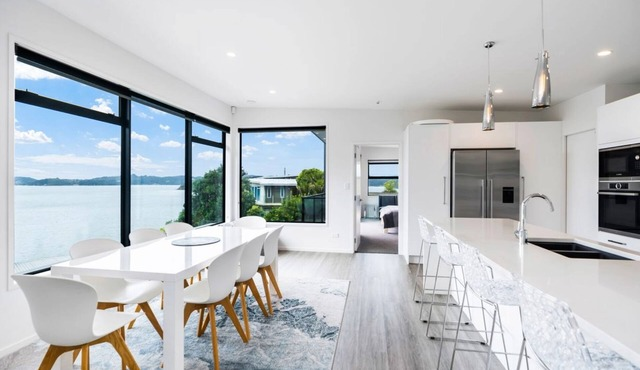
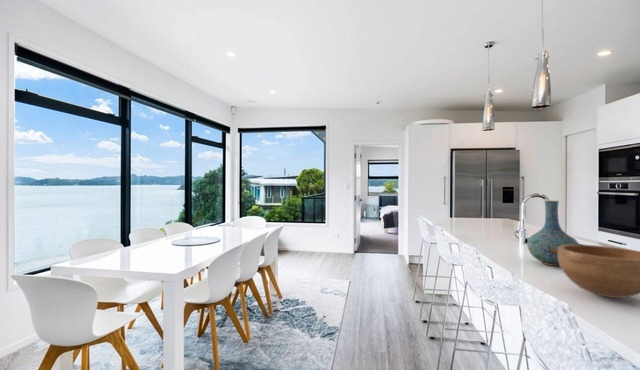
+ vase (552, 232)
+ bowl (604, 273)
